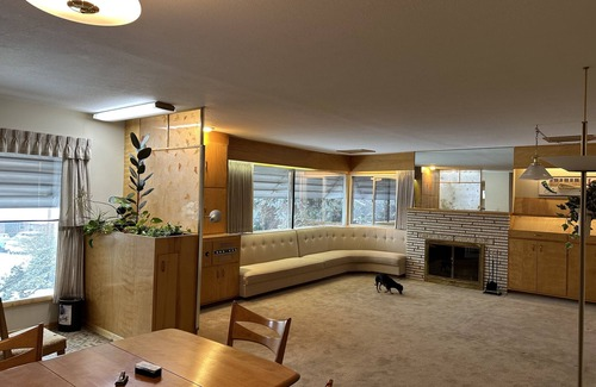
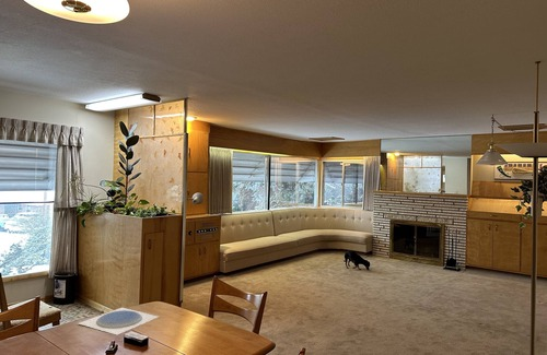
+ plate (119, 317)
